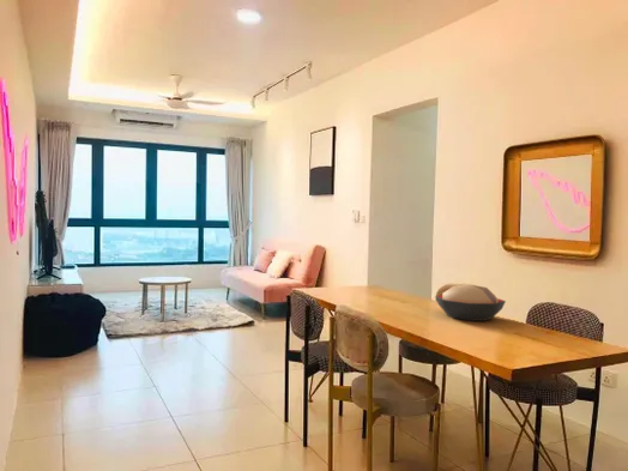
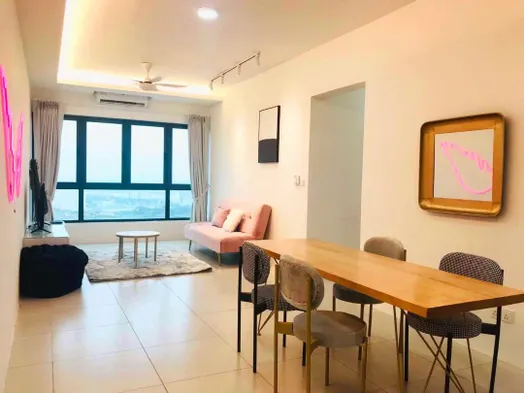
- decorative bowl (469, 300)
